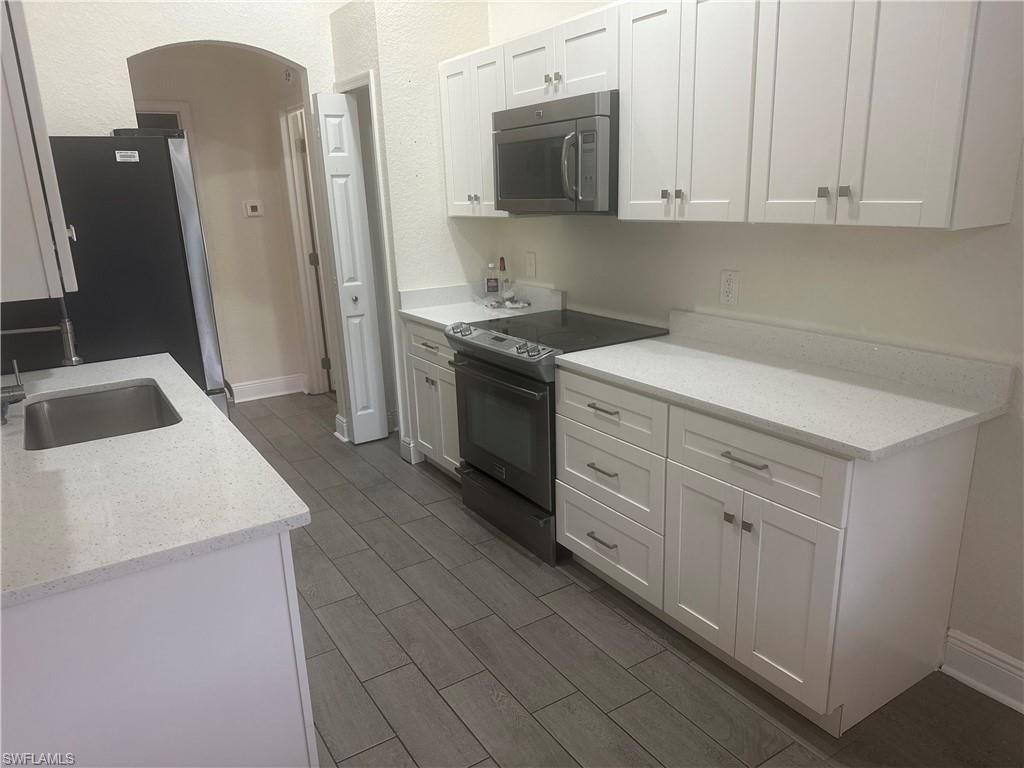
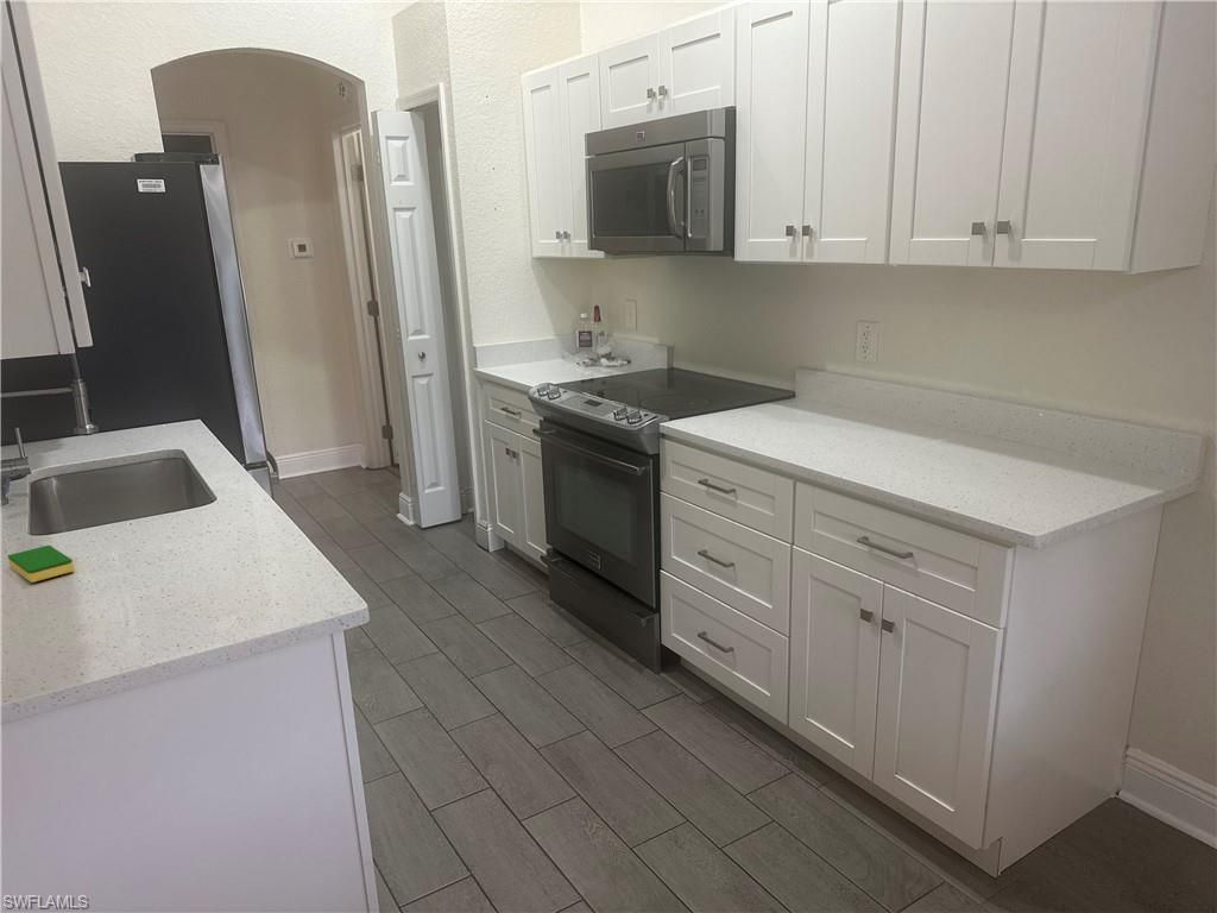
+ dish sponge (40, 562)
